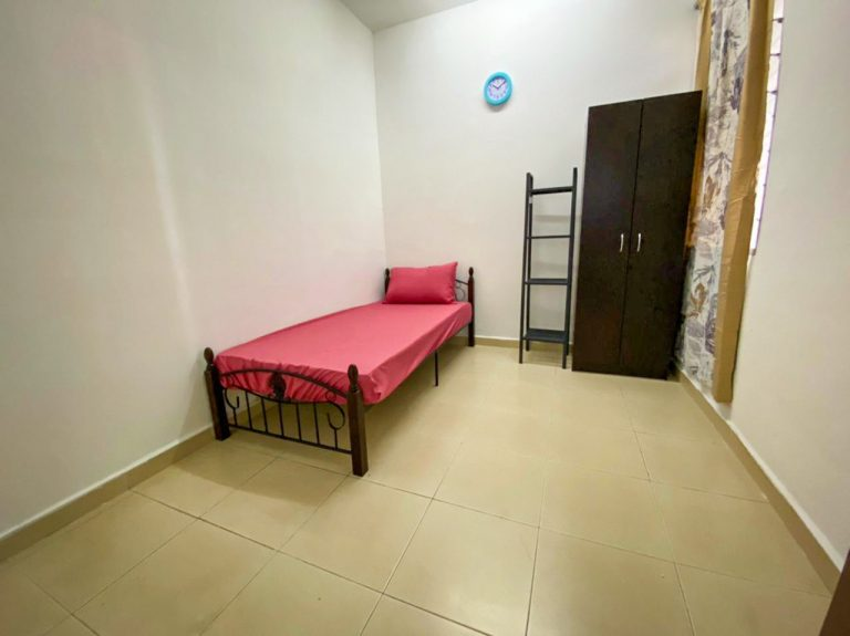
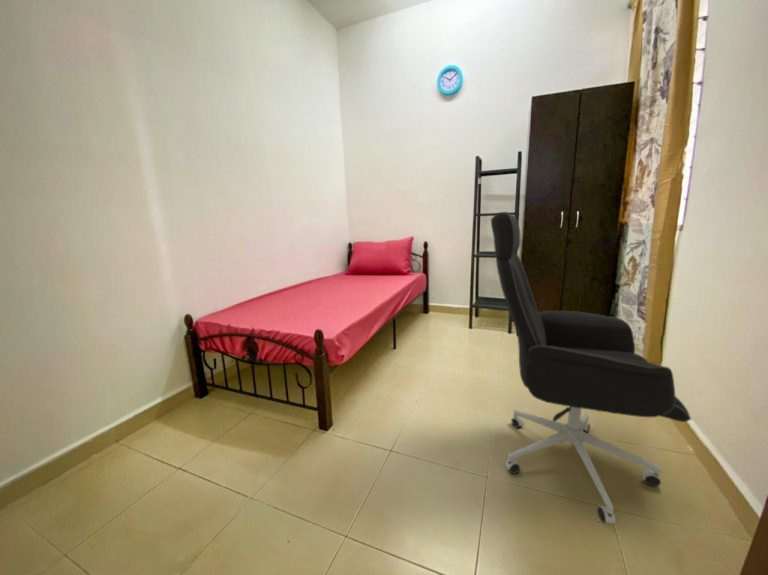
+ office chair (572, 344)
